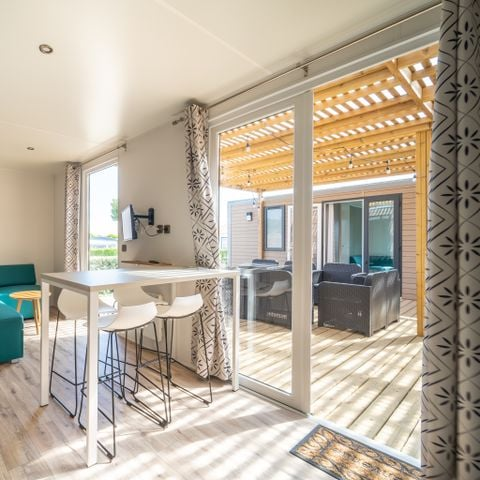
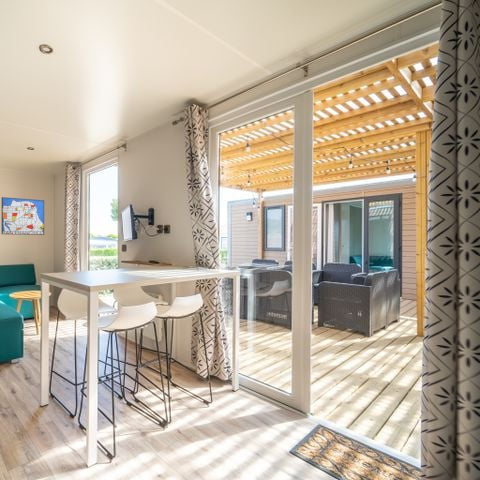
+ wall art (23, 216)
